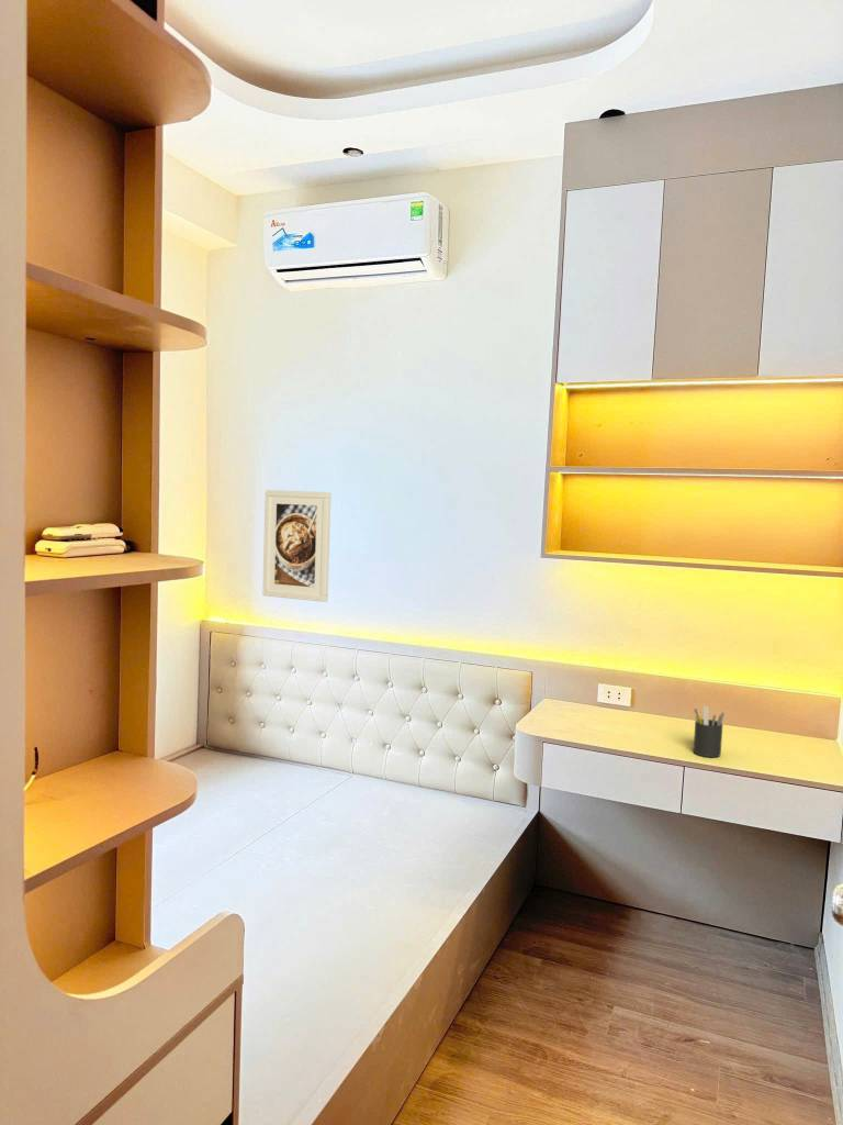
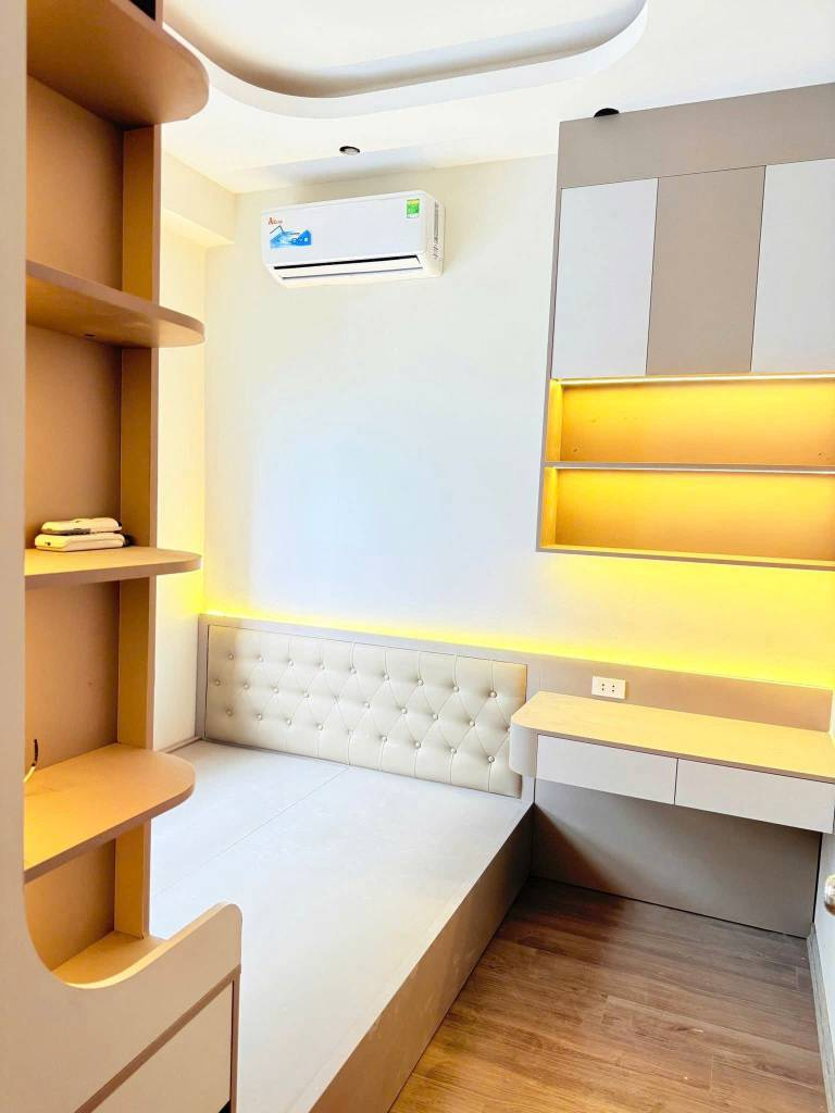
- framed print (295, 545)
- pen holder (708, 728)
